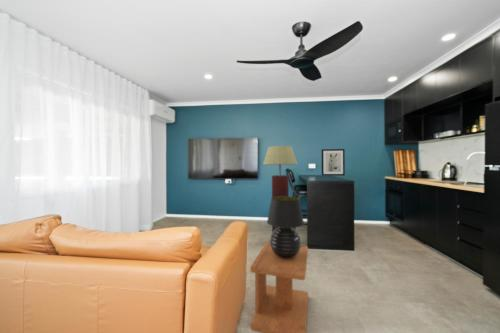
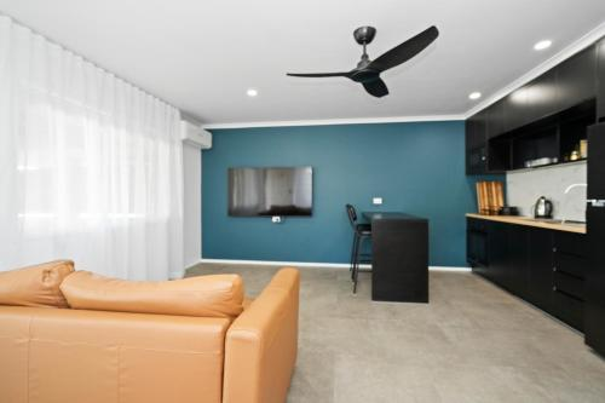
- wall art (333, 162)
- floor lamp (280, 195)
- table lamp (285, 226)
- side table (282, 284)
